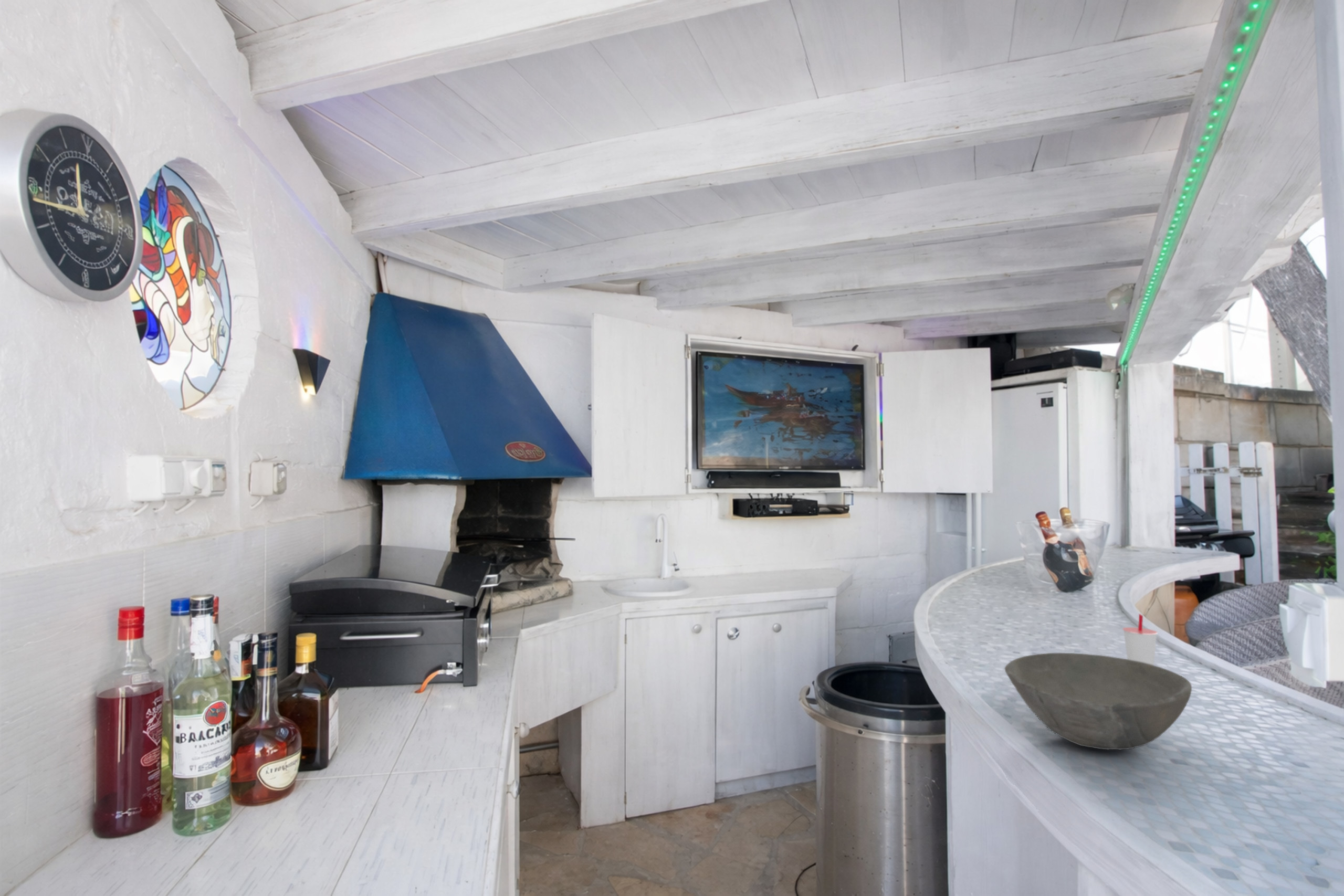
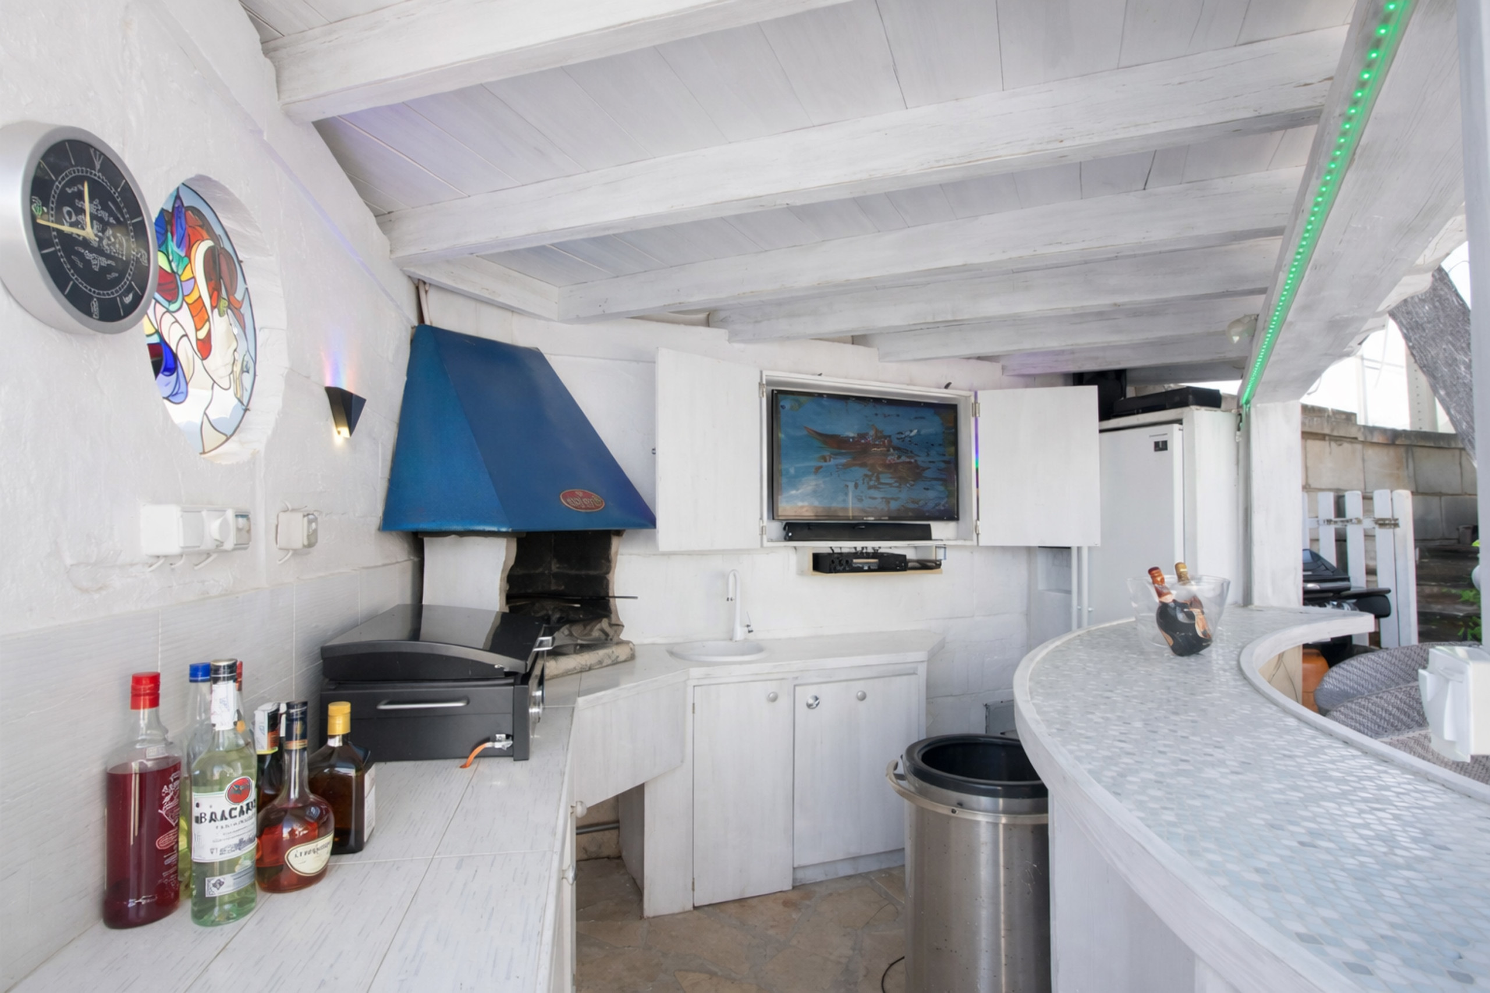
- cup (1140, 646)
- bowl (1091, 705)
